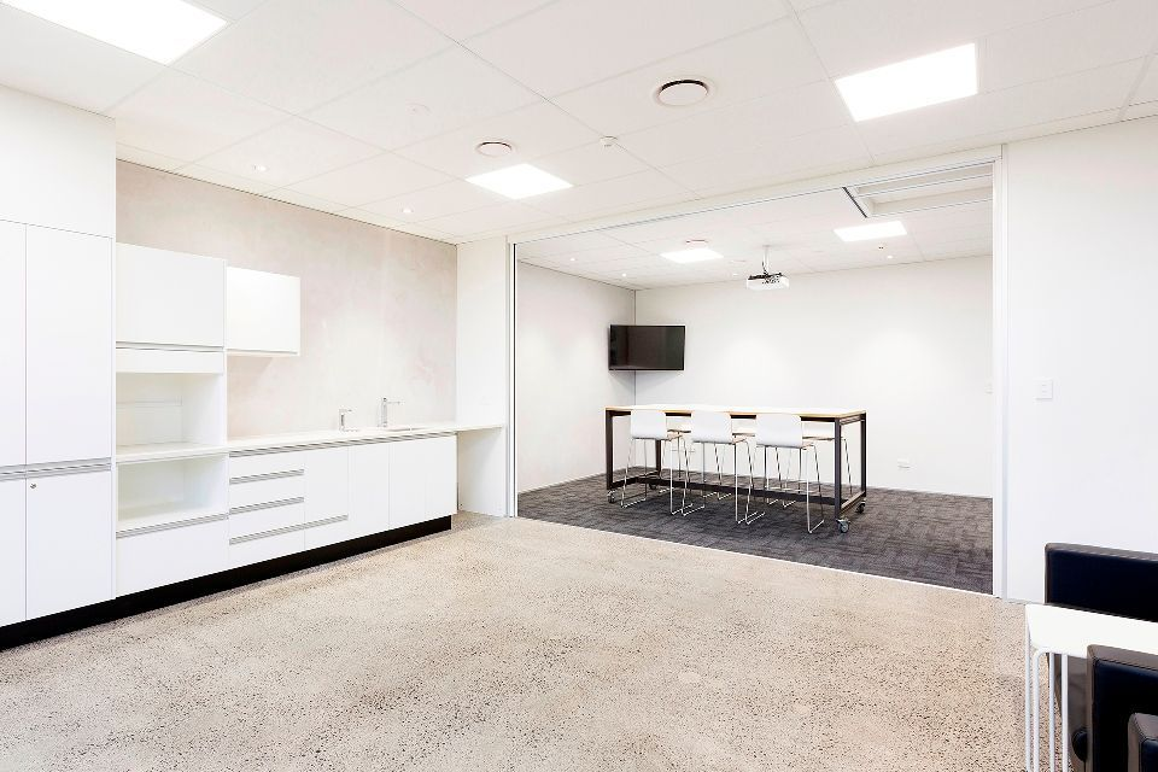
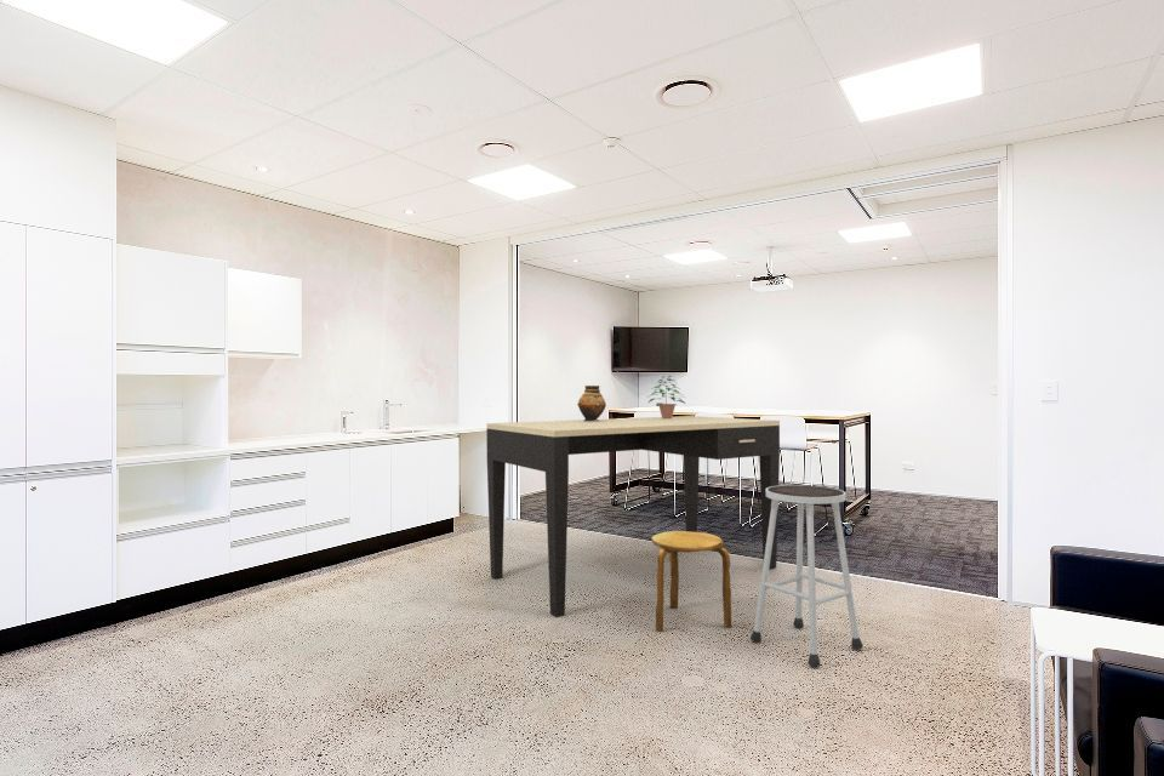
+ stool (678, 577)
+ stool (808, 567)
+ vase (592, 403)
+ potted plant (667, 395)
+ dining table (684, 487)
